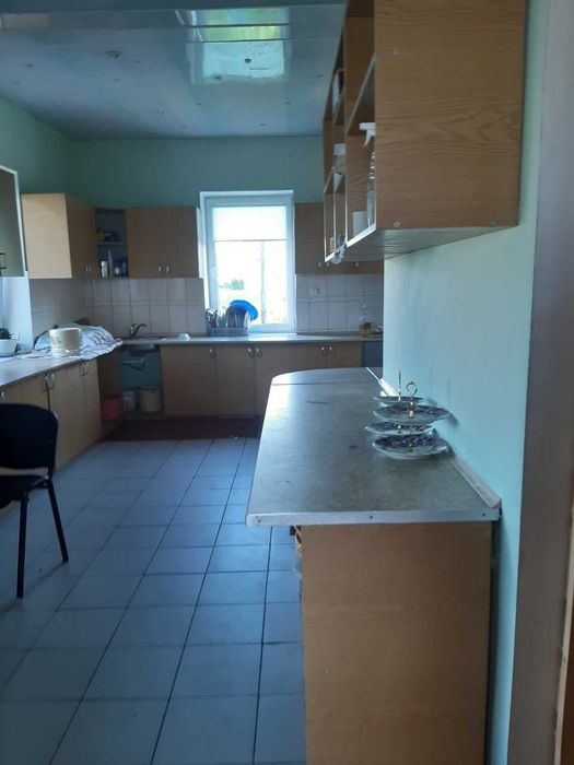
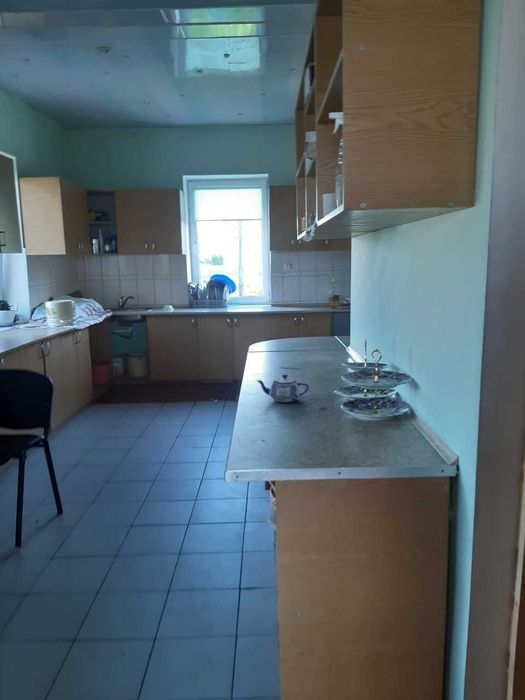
+ teapot (282, 387)
